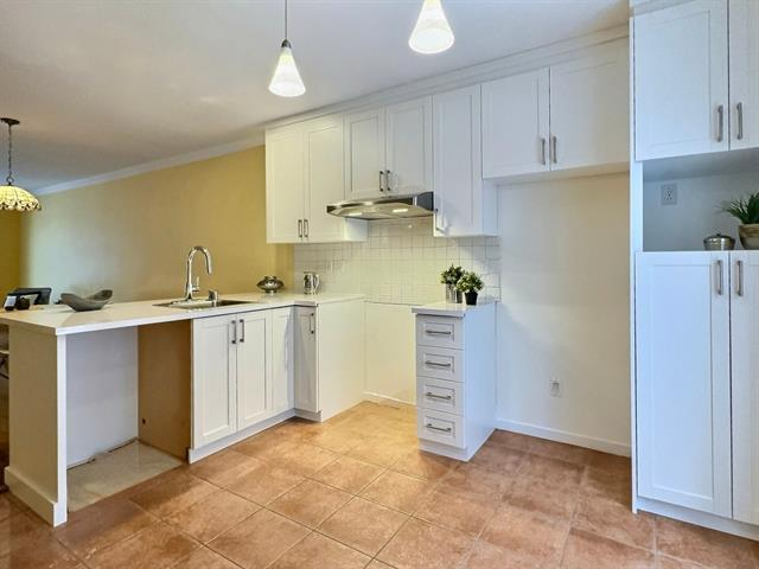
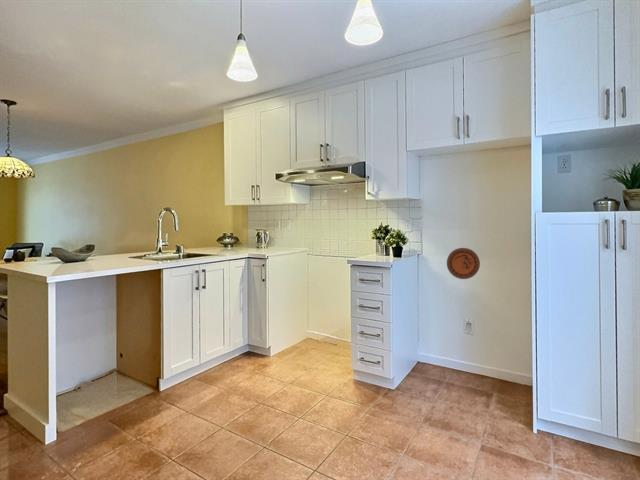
+ decorative plate (462, 263)
